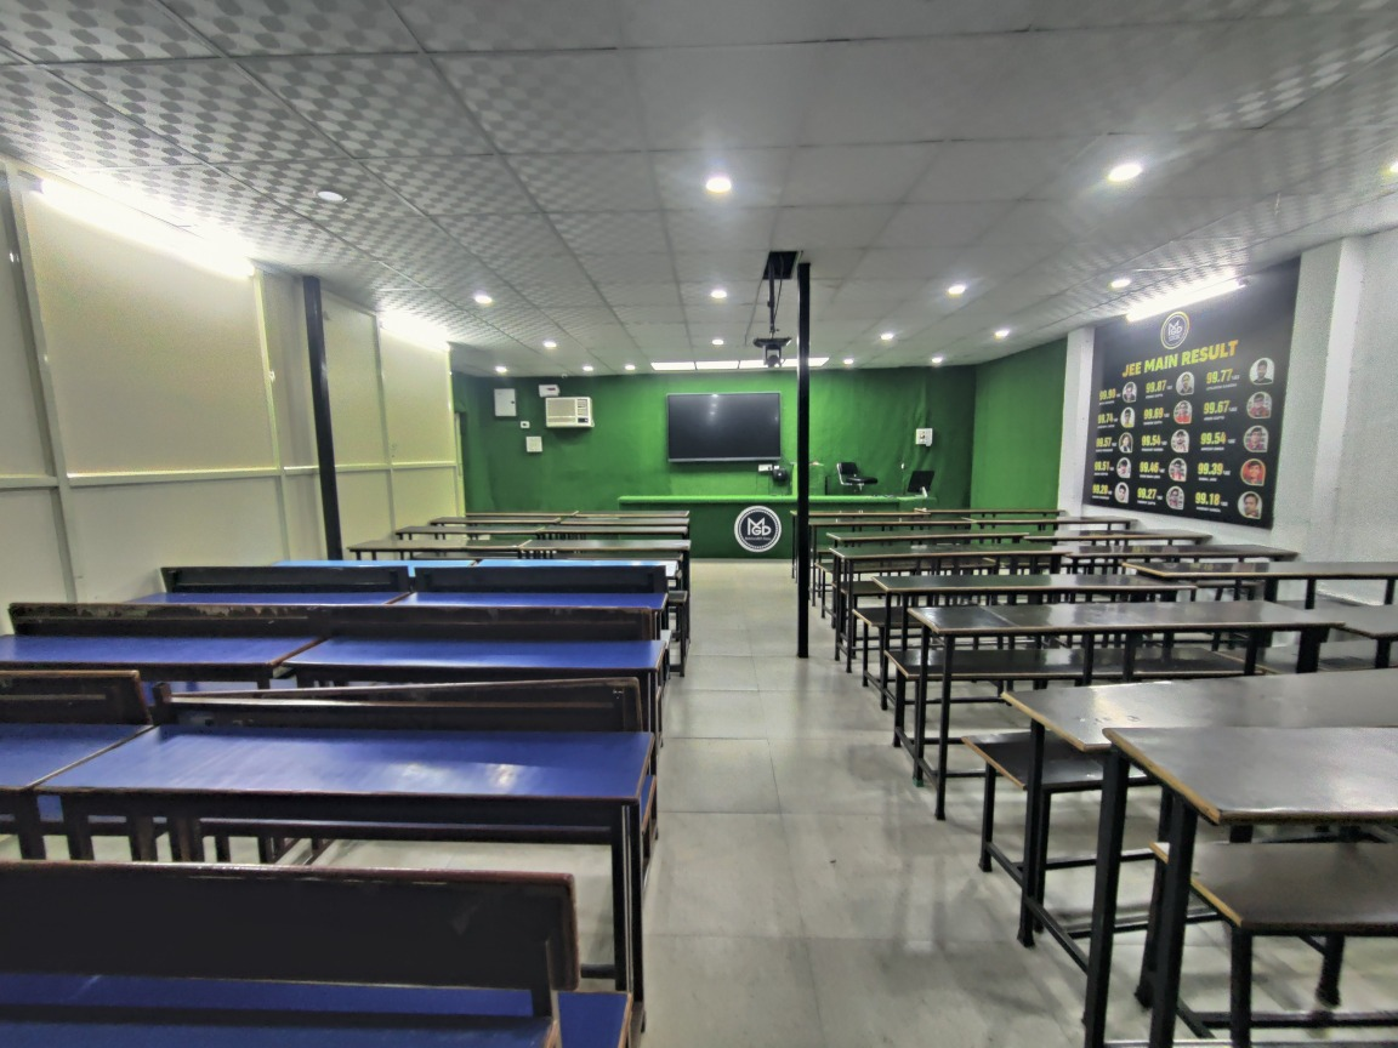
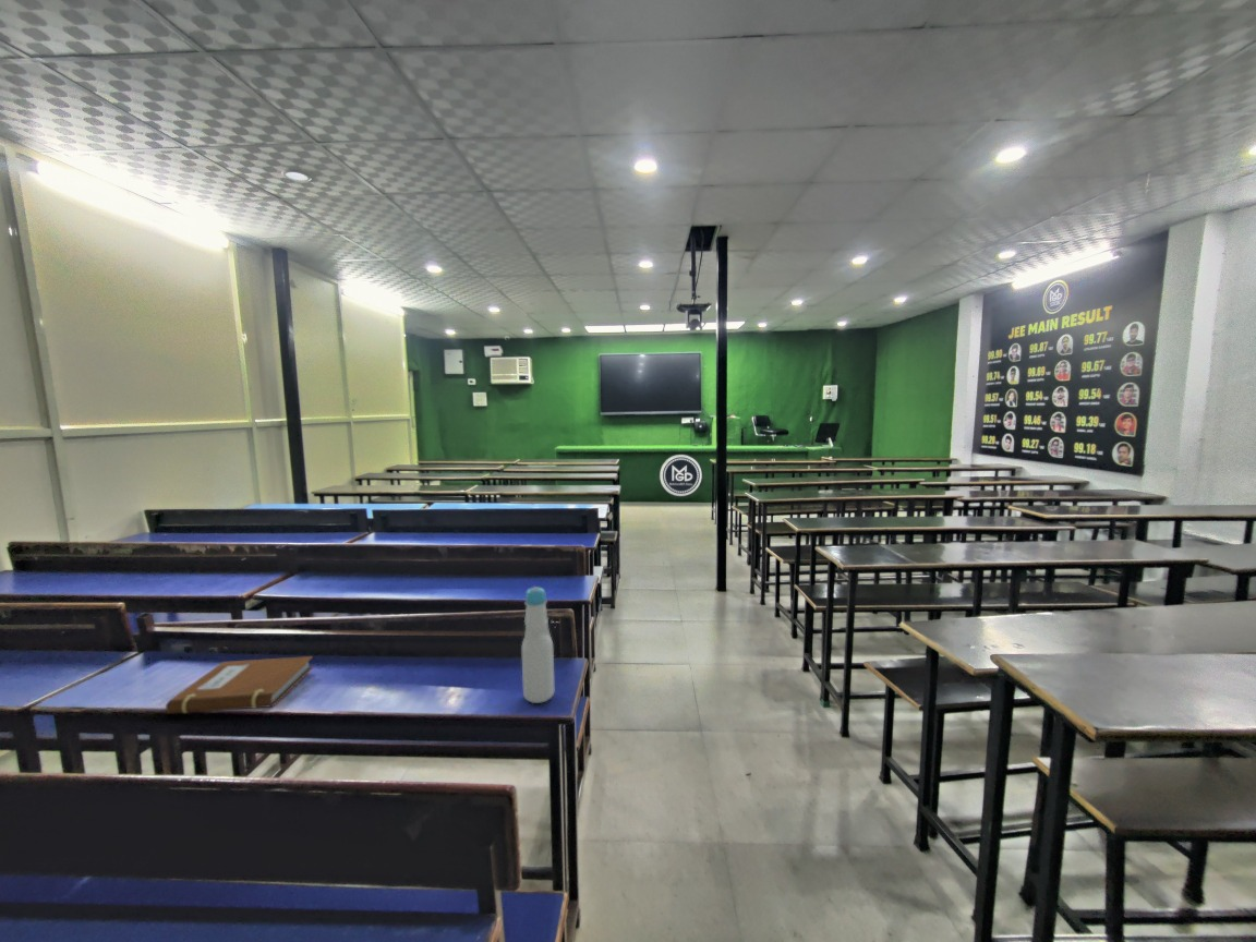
+ bottle (536, 642)
+ notebook (242, 684)
